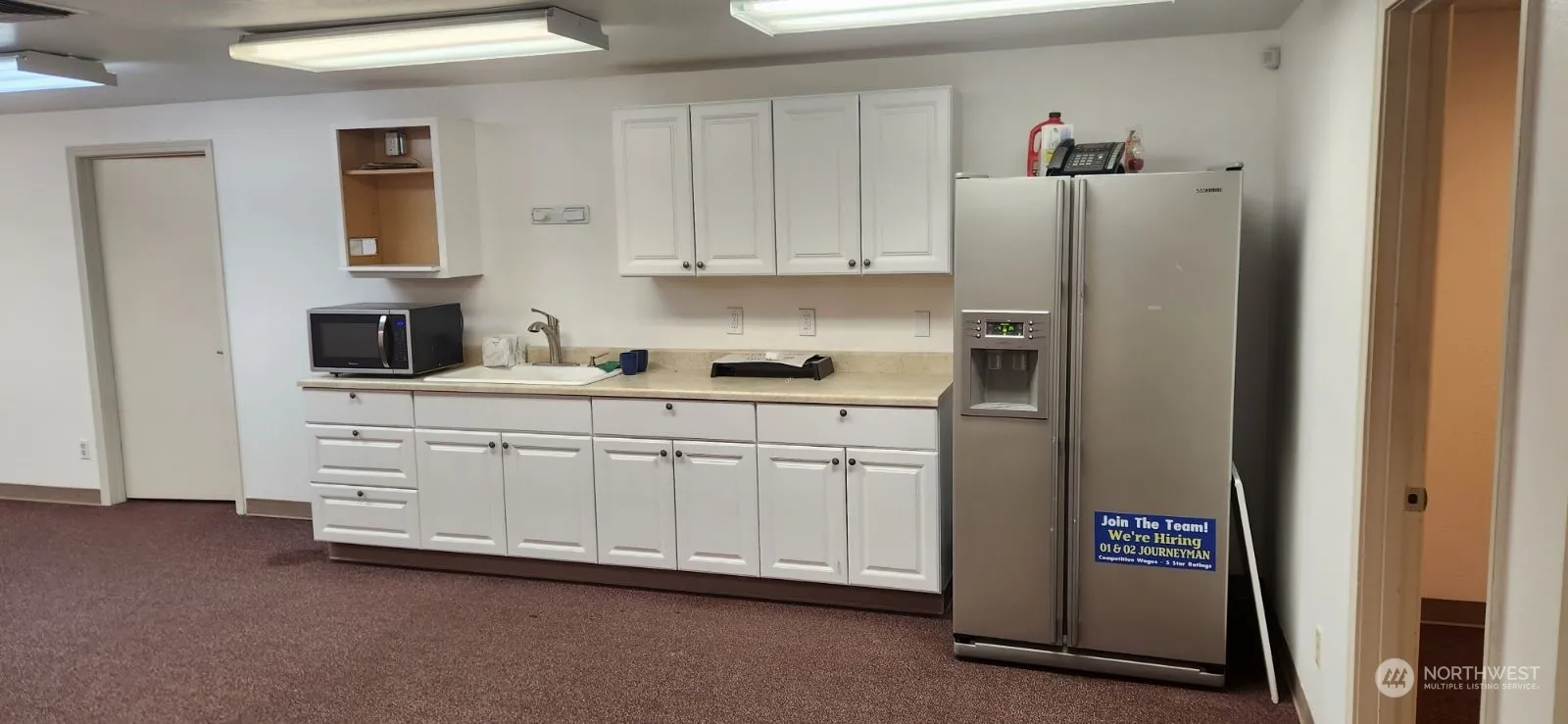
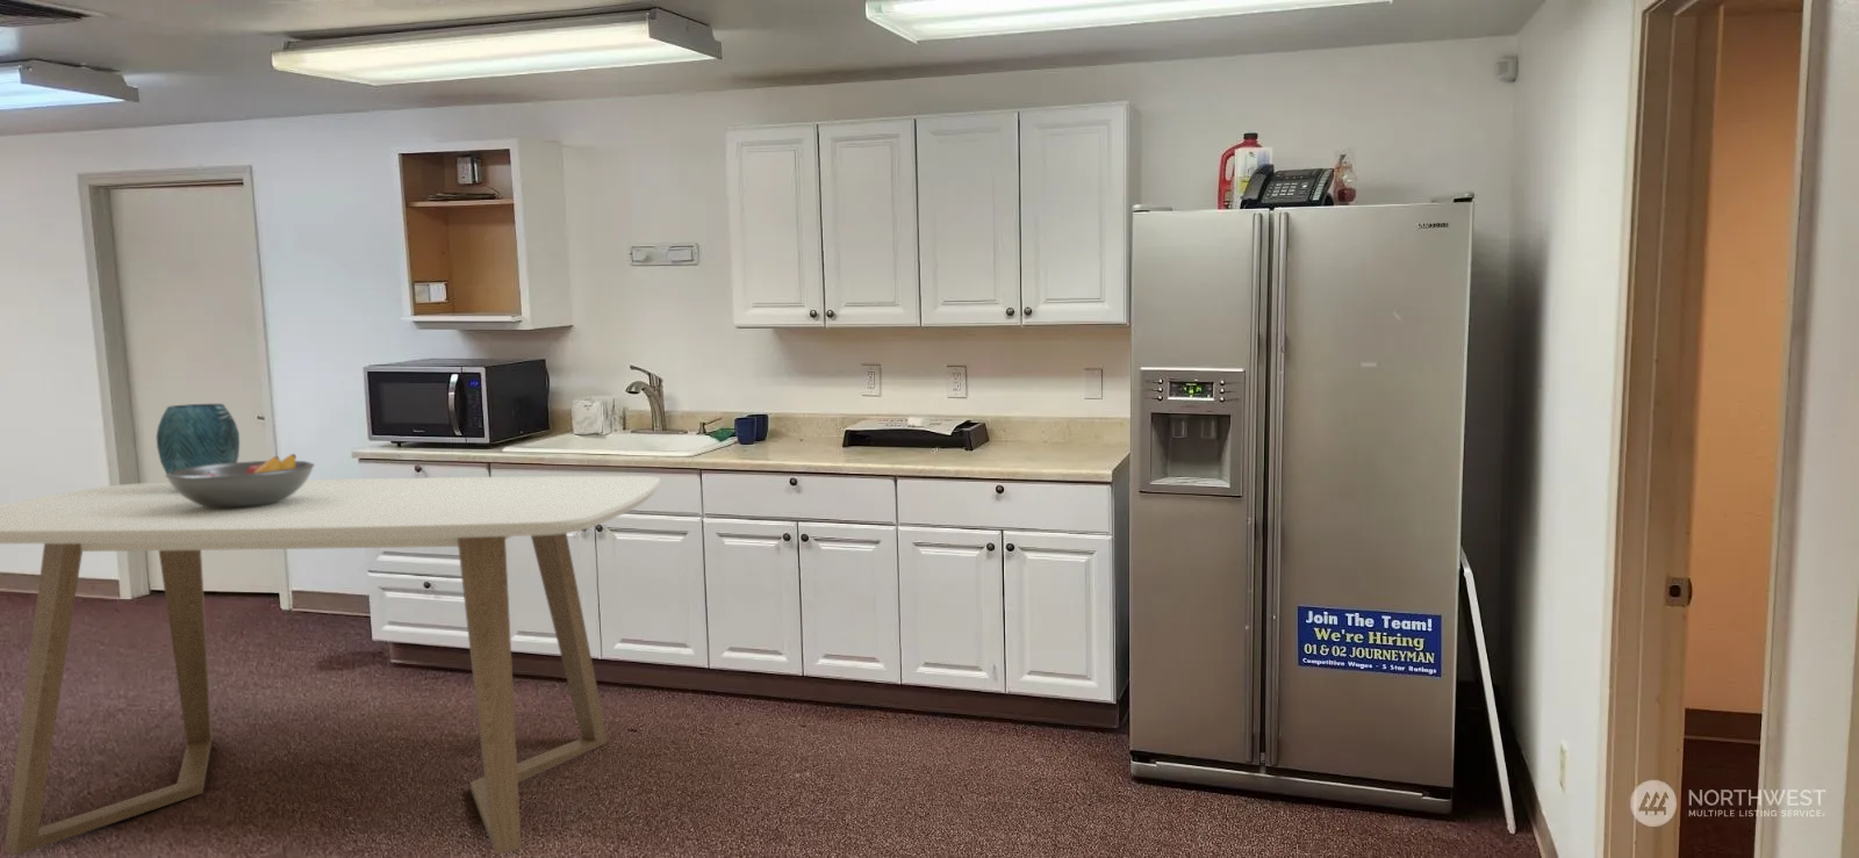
+ dining table (314, 548)
+ fruit bowl (242, 481)
+ vase (199, 446)
